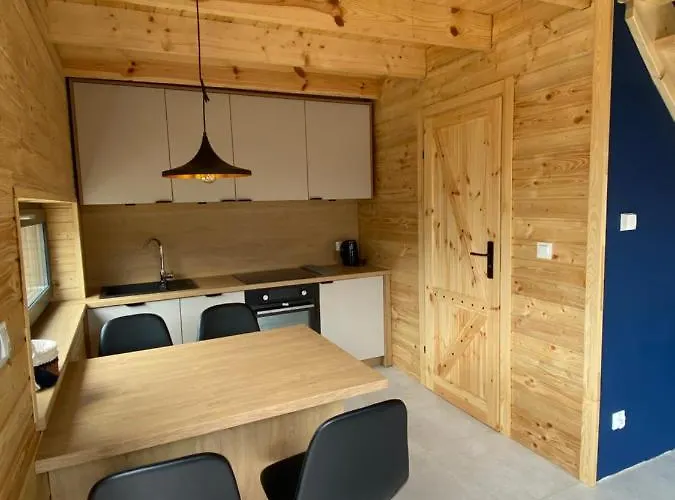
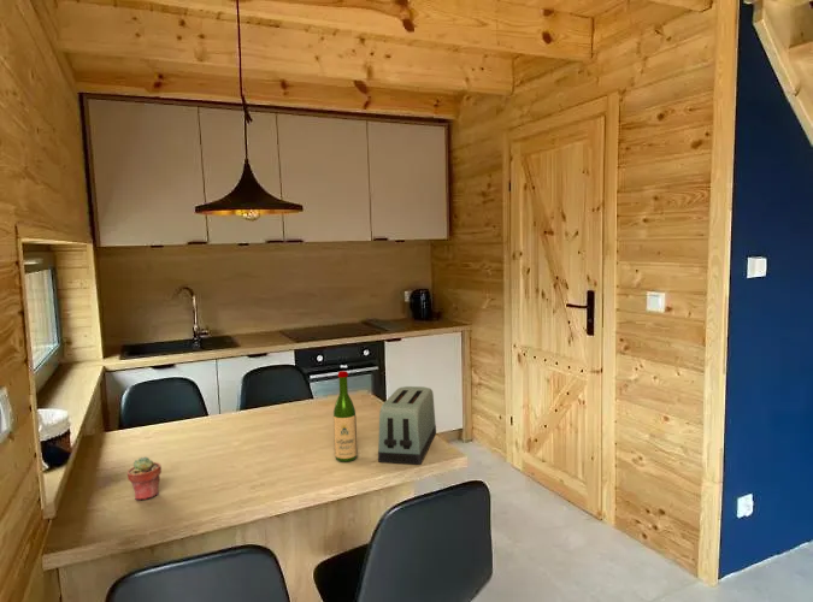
+ toaster (407, 421)
+ wine bottle (344, 414)
+ potted succulent (145, 476)
